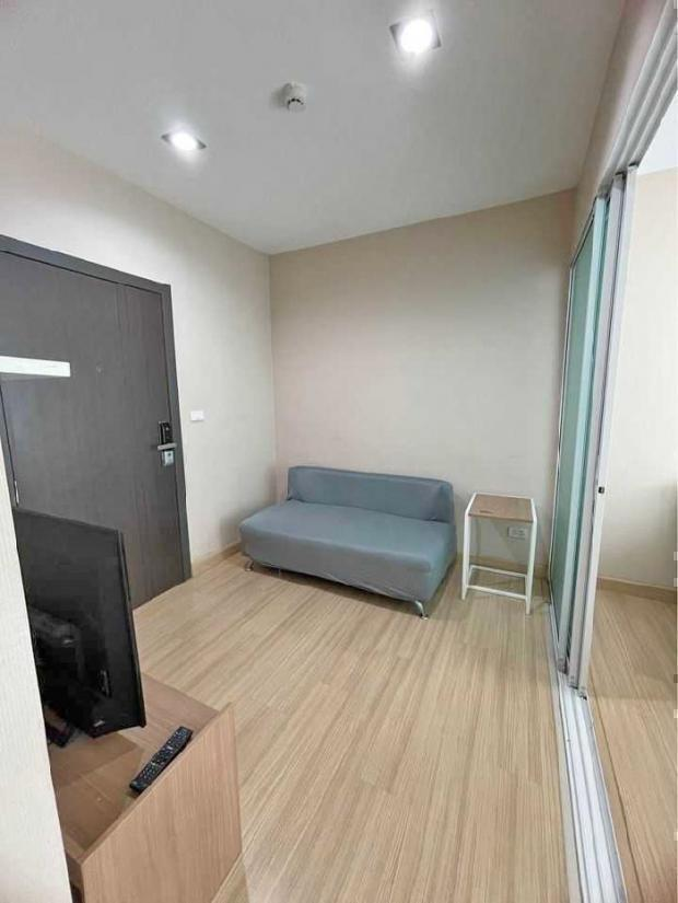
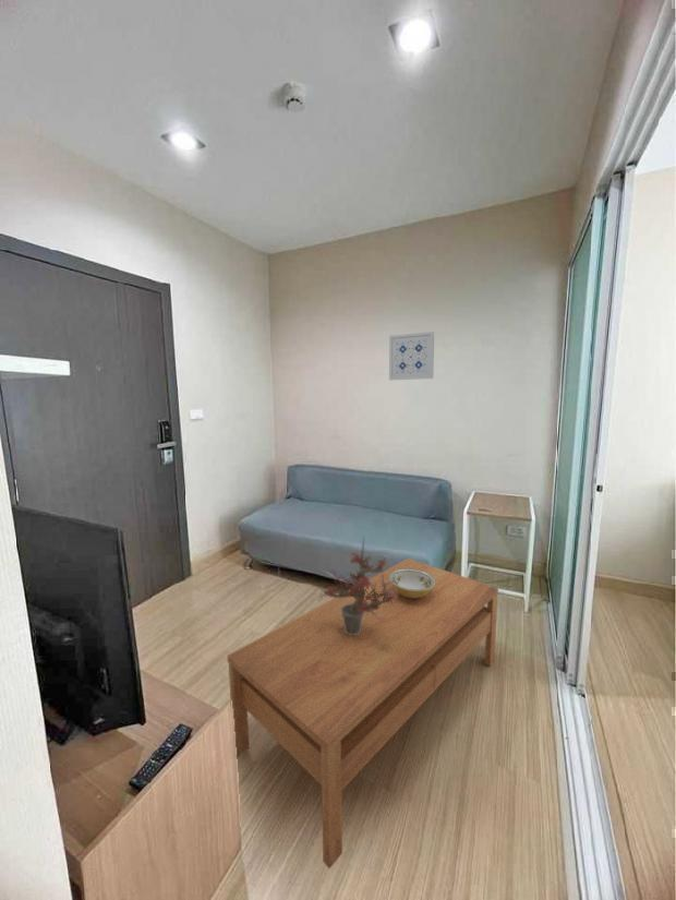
+ ceramic bowl (411, 585)
+ wall art (410, 357)
+ potted plant (357, 584)
+ coffee table (382, 660)
